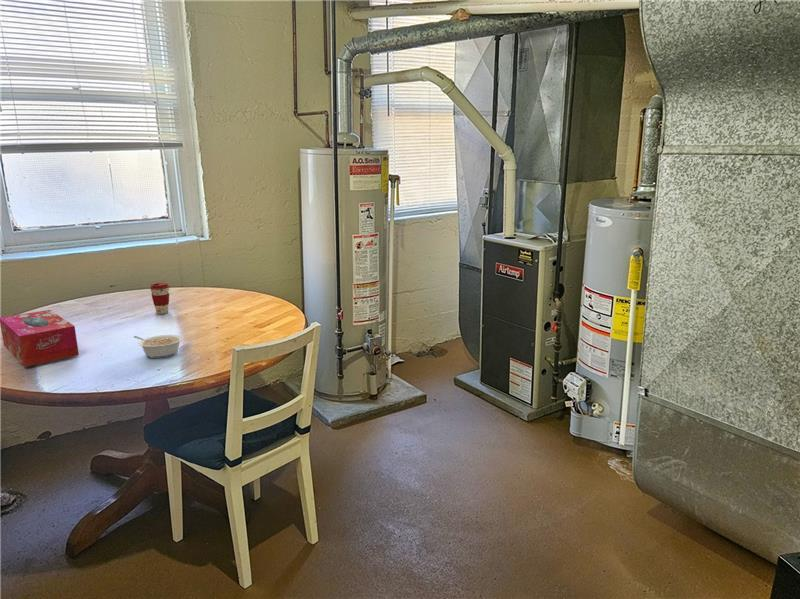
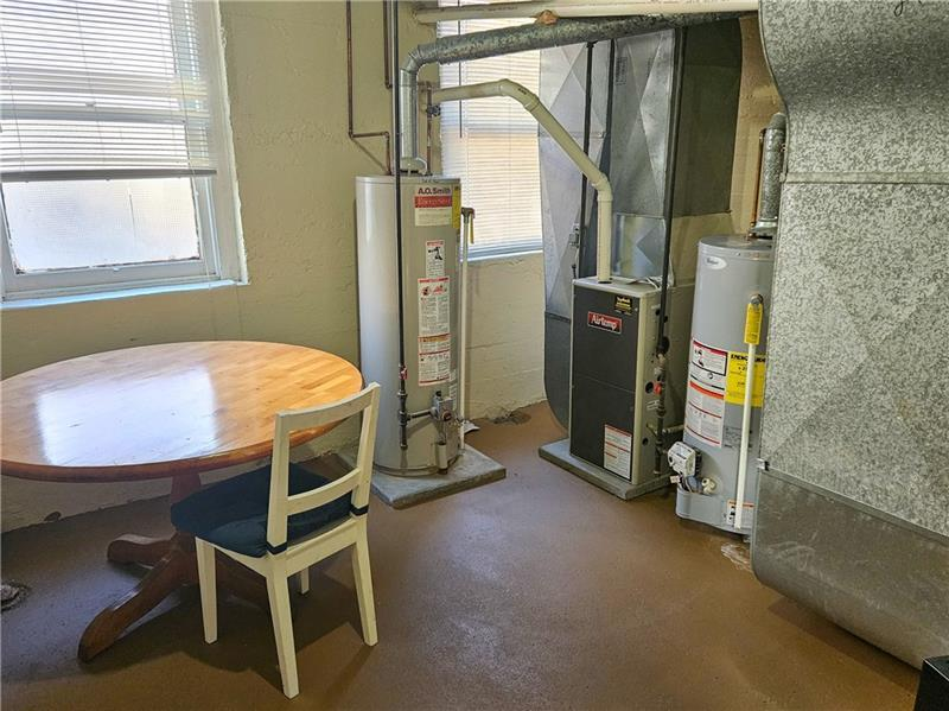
- tissue box (38, 336)
- legume (159, 346)
- coffee cup (160, 298)
